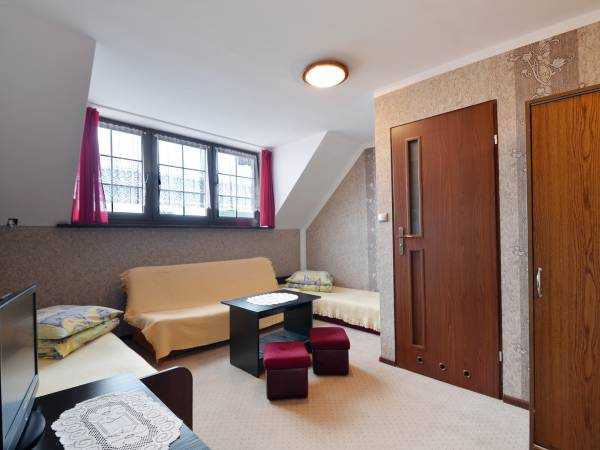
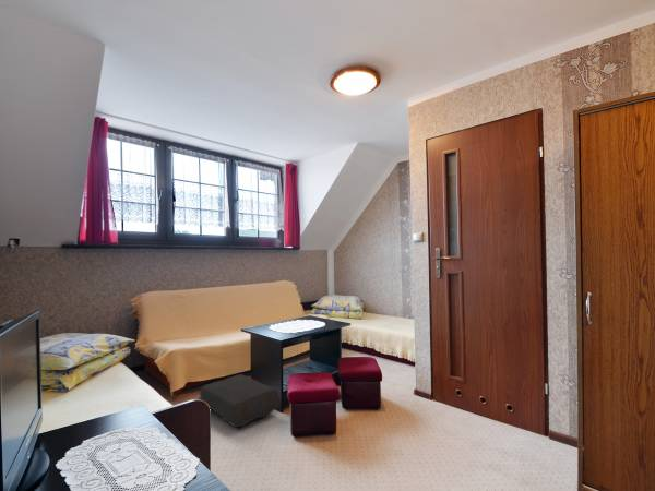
+ shoulder bag (236, 398)
